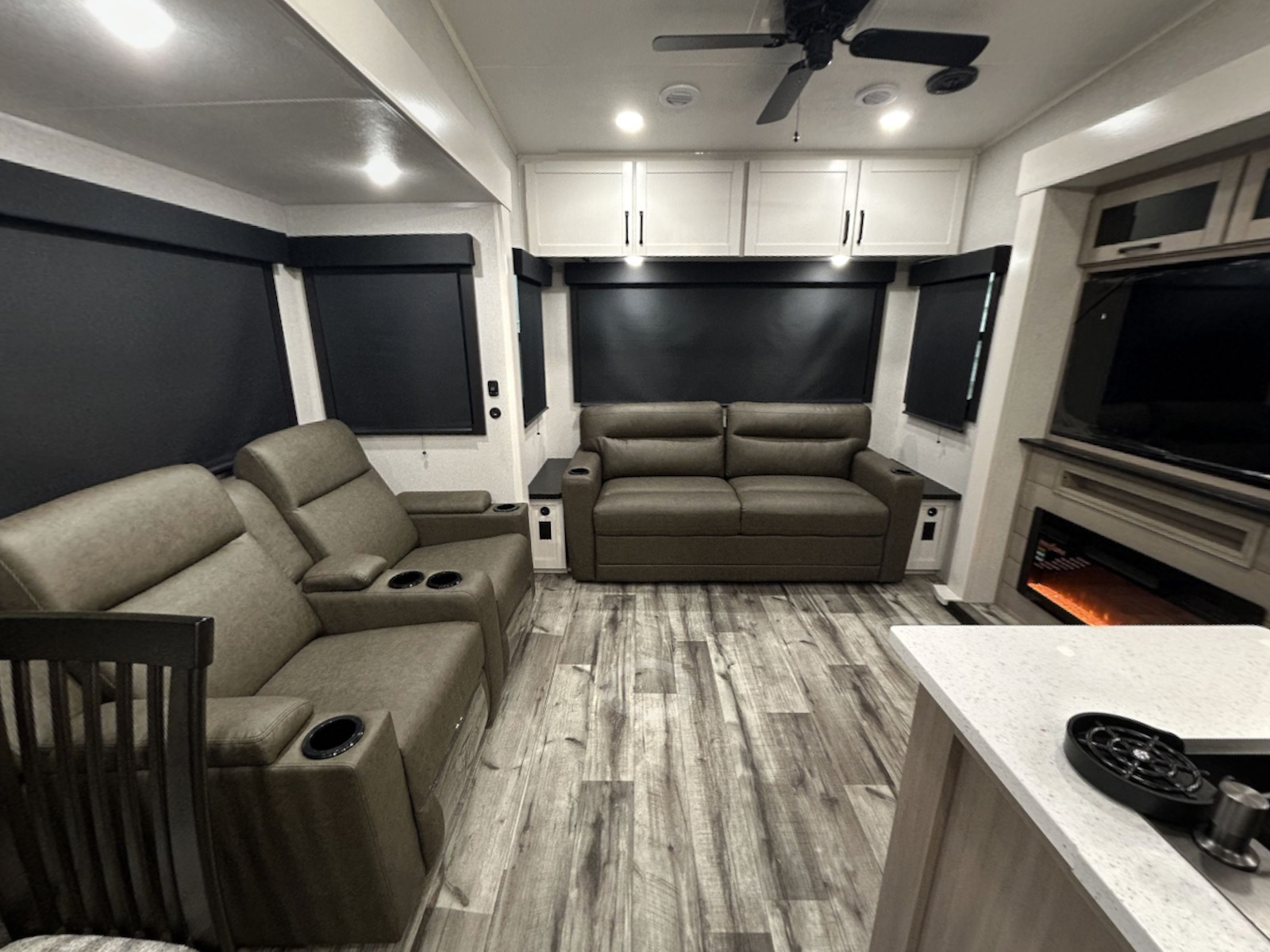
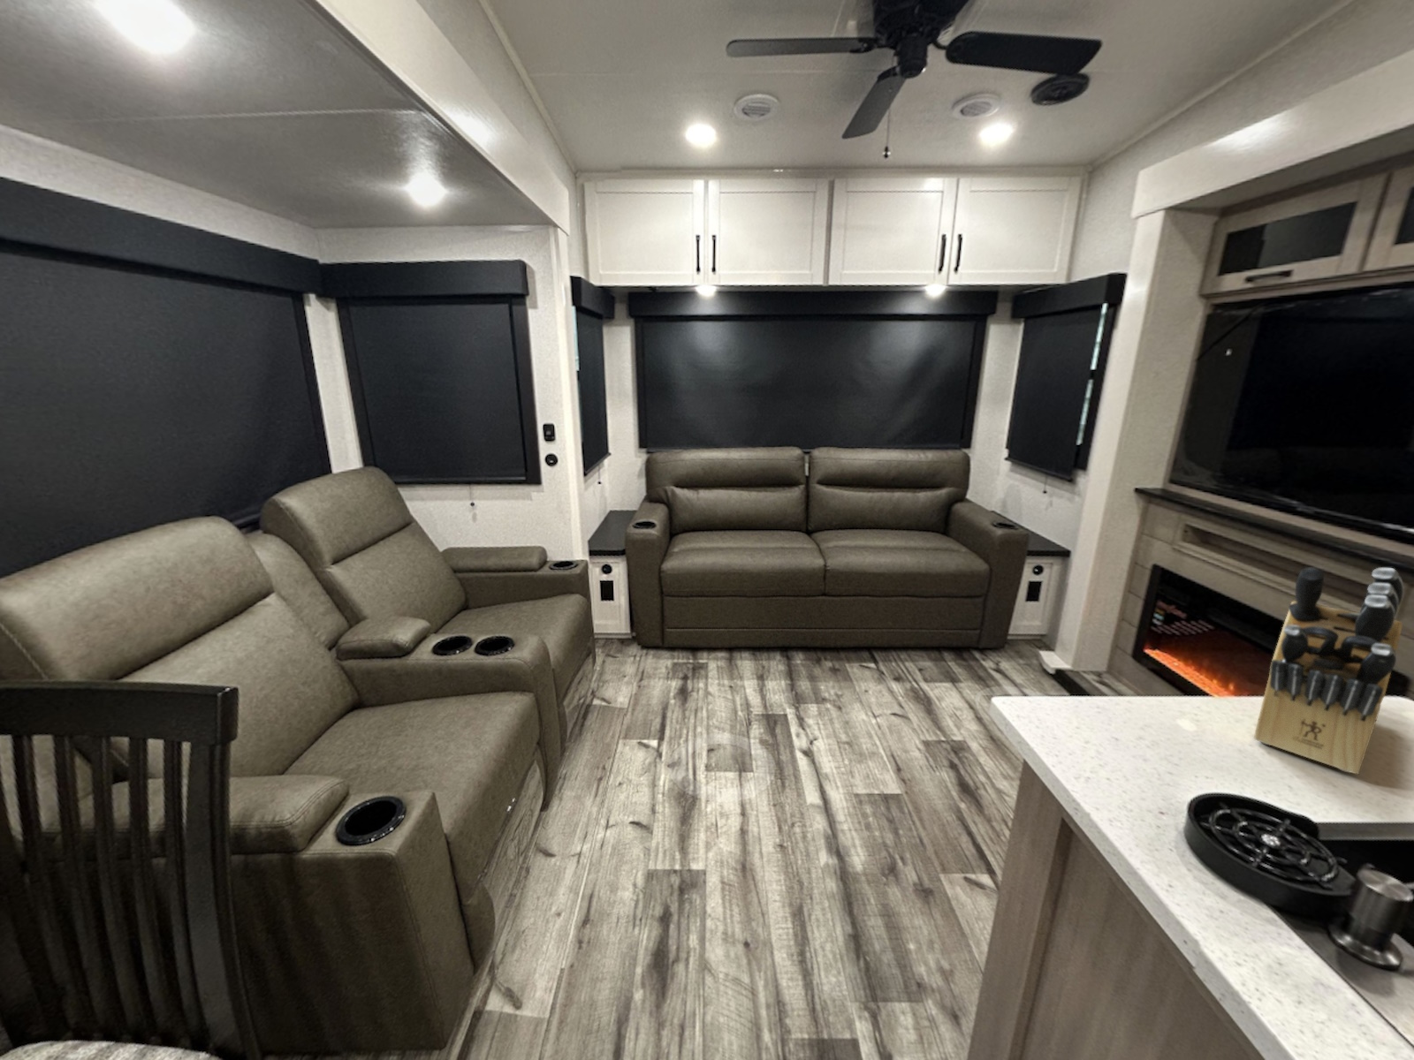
+ knife block (1335, 648)
